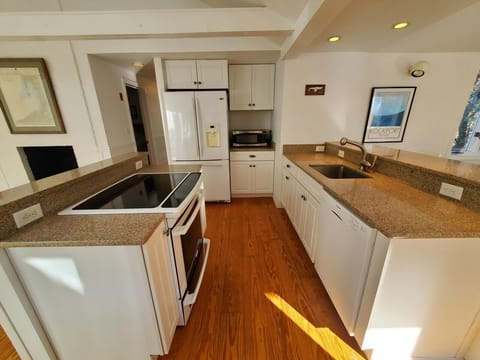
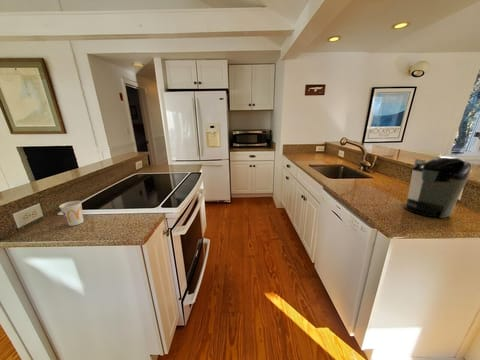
+ cup (73, 213)
+ coffee maker (424, 181)
